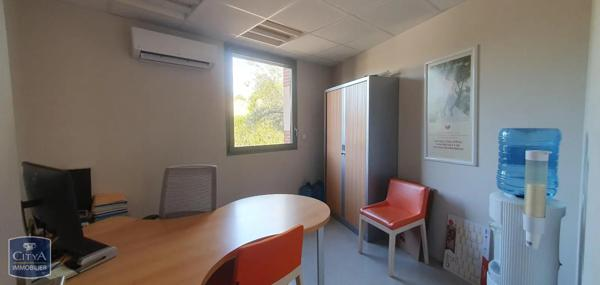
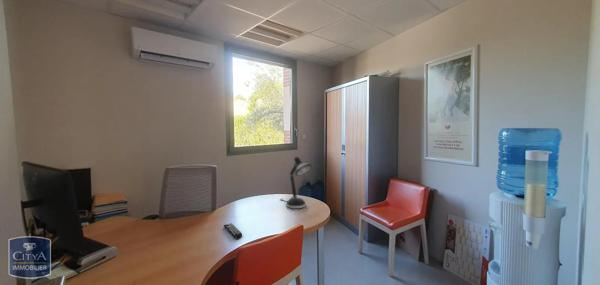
+ desk lamp (293, 181)
+ remote control (232, 230)
